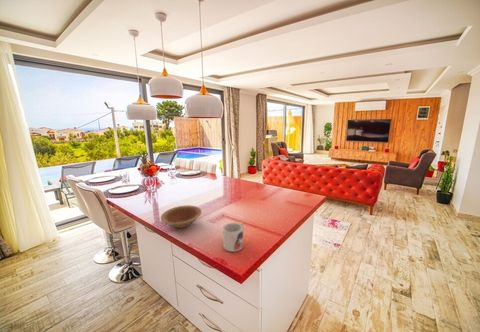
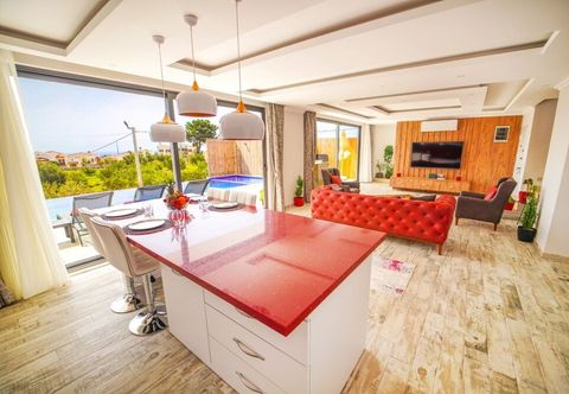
- bowl (182, 218)
- mug (235, 234)
